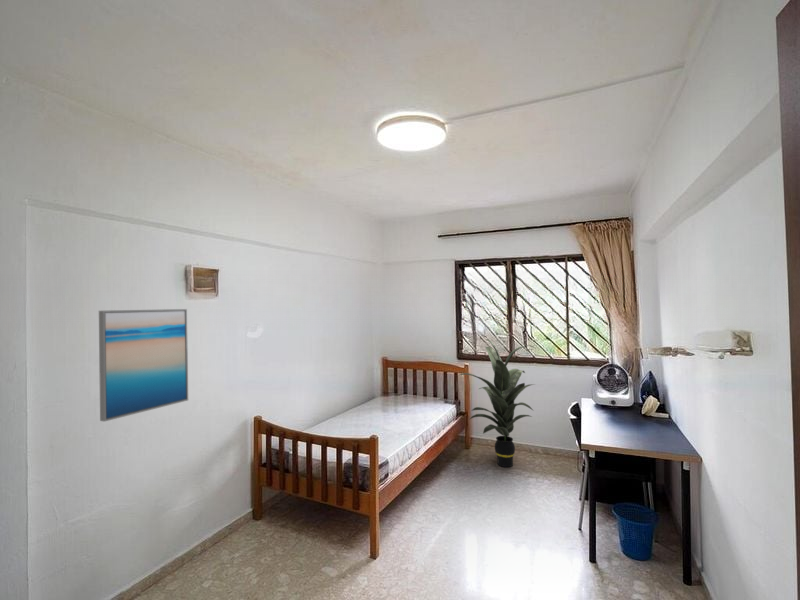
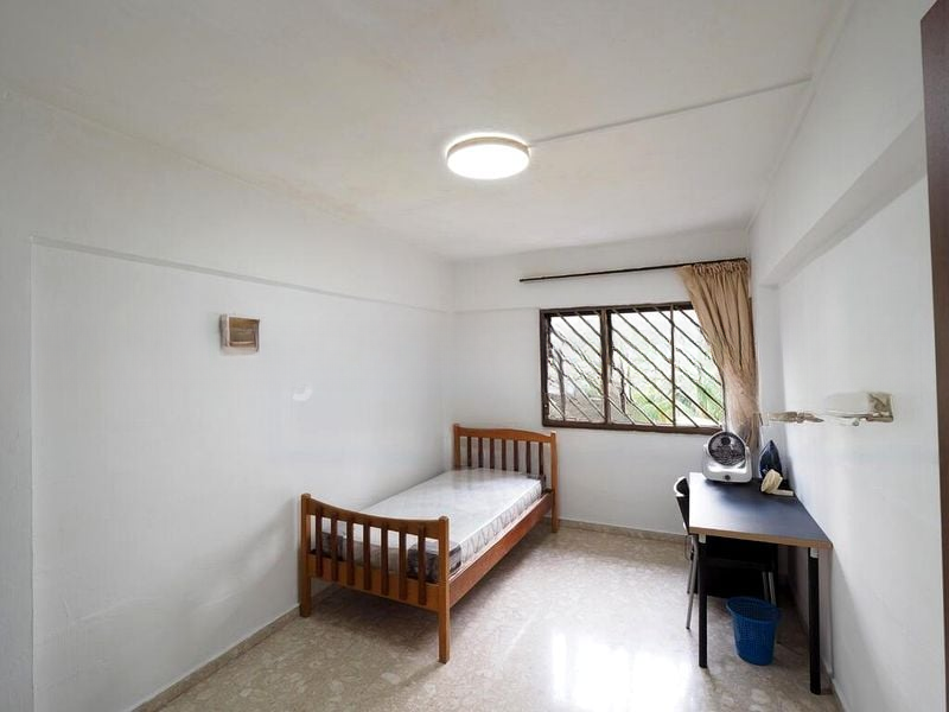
- wall art (147, 359)
- indoor plant (499, 400)
